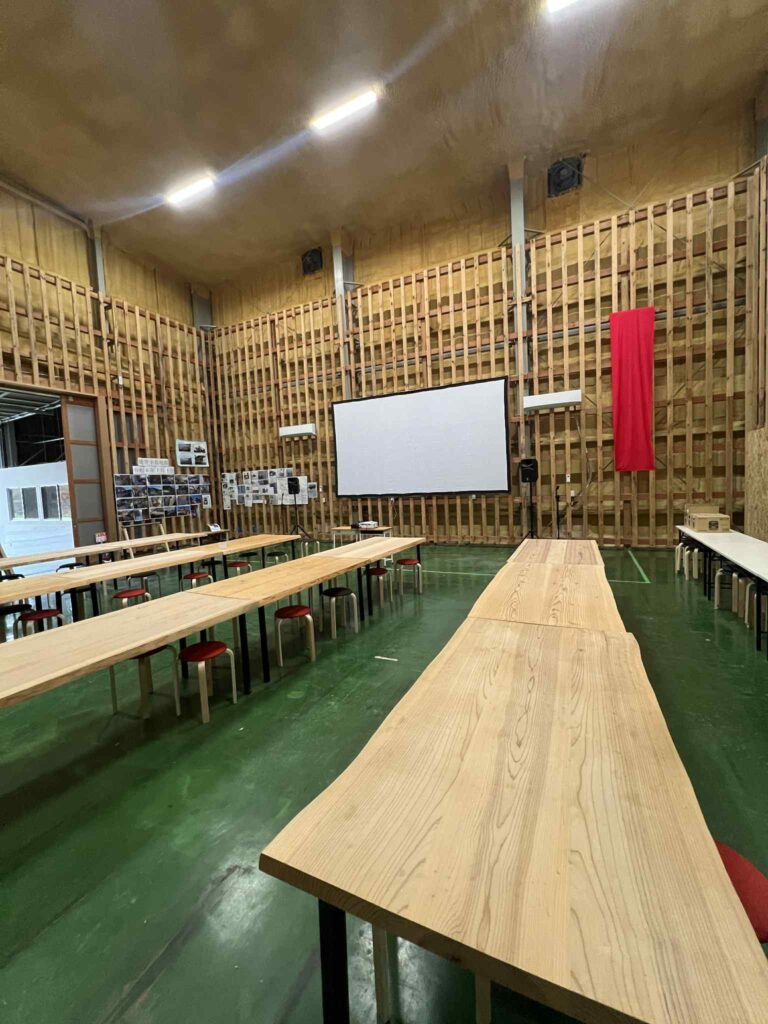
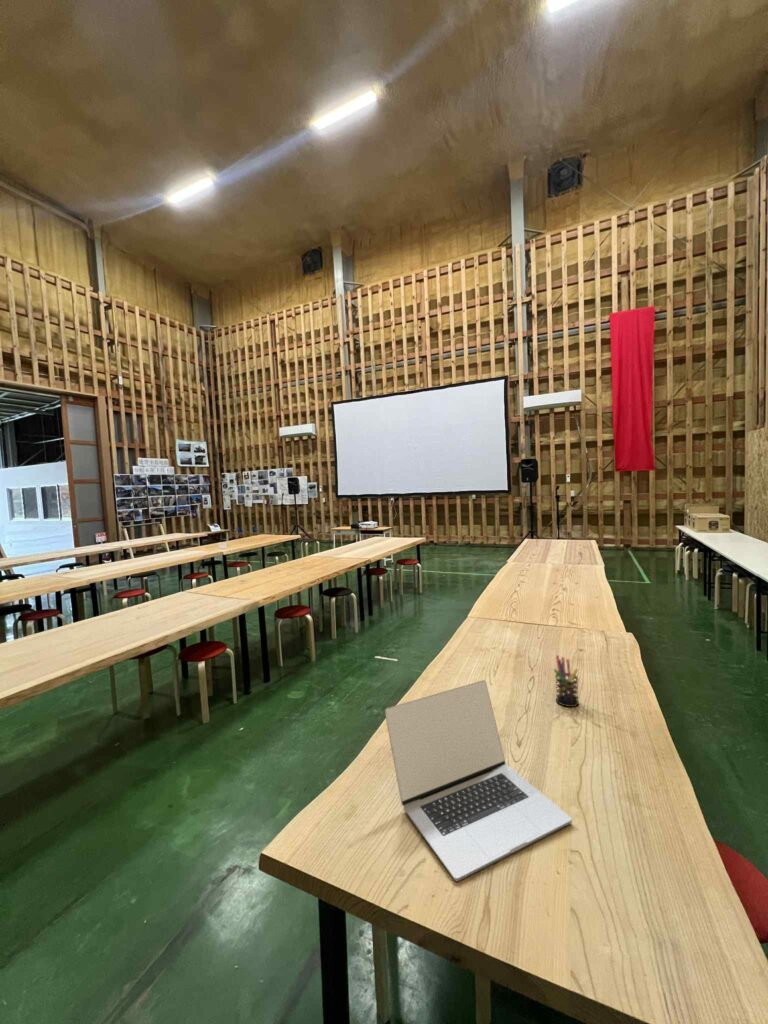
+ laptop (472, 762)
+ pen holder (564, 680)
